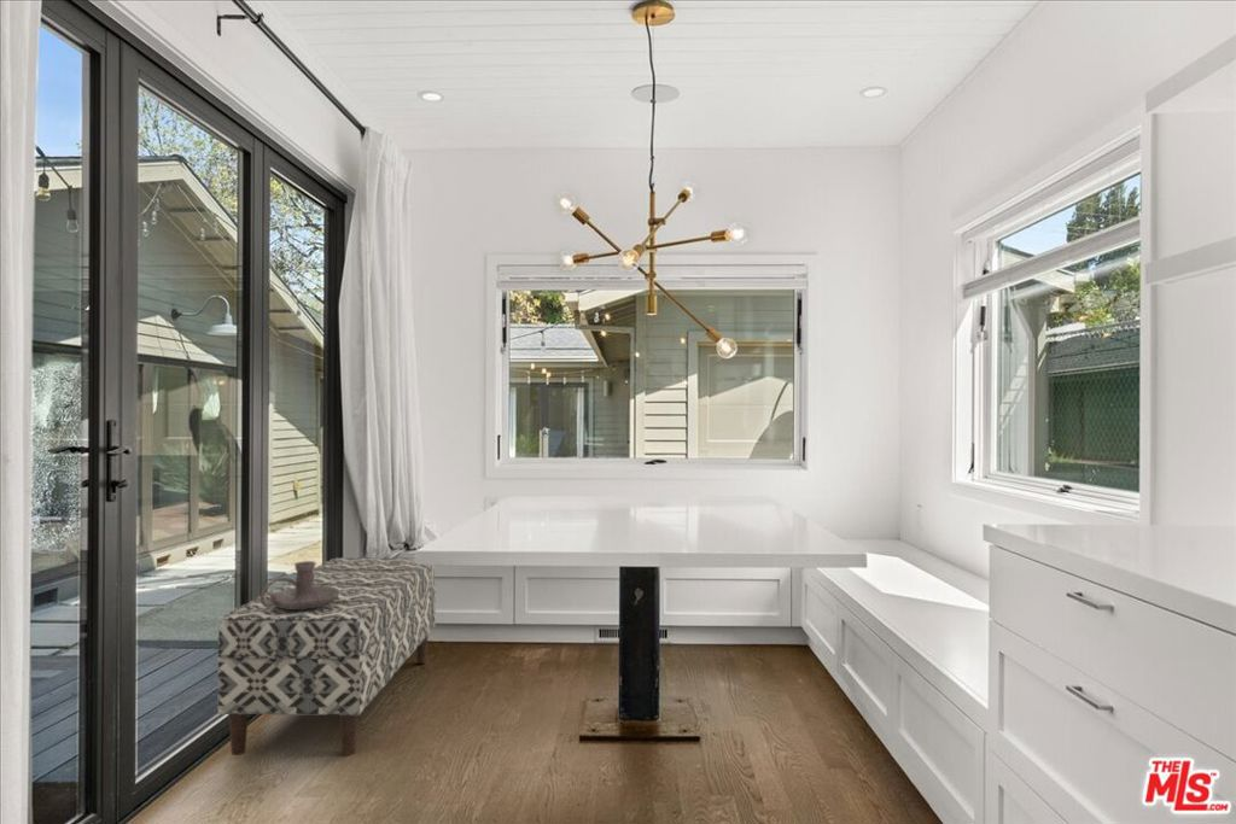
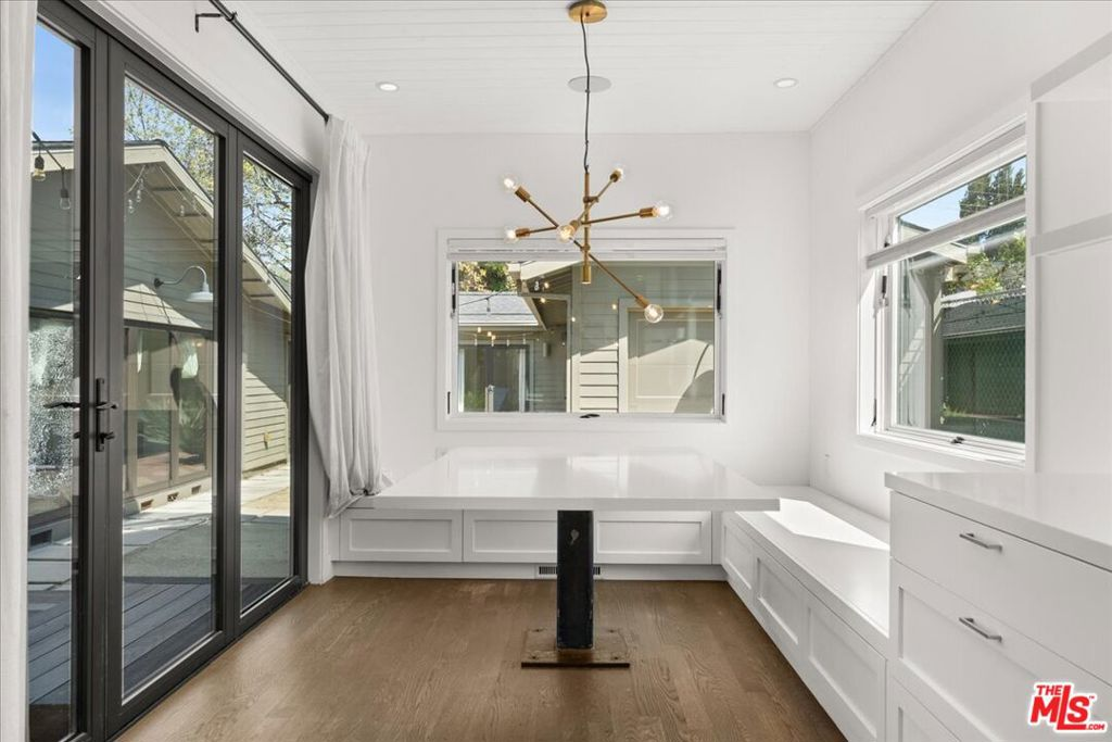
- candle holder (298, 585)
- bench (344, 641)
